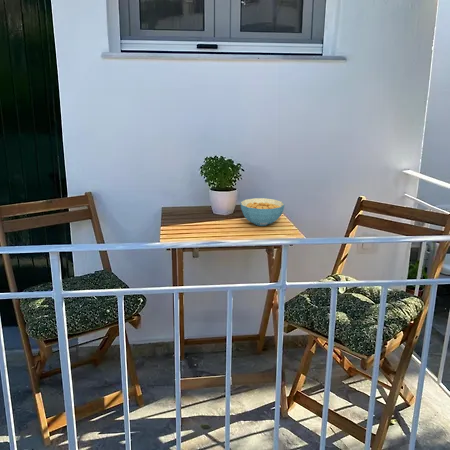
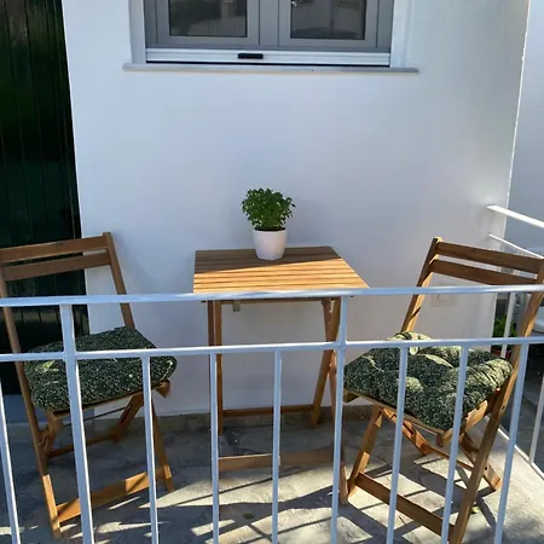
- cereal bowl (261, 213)
